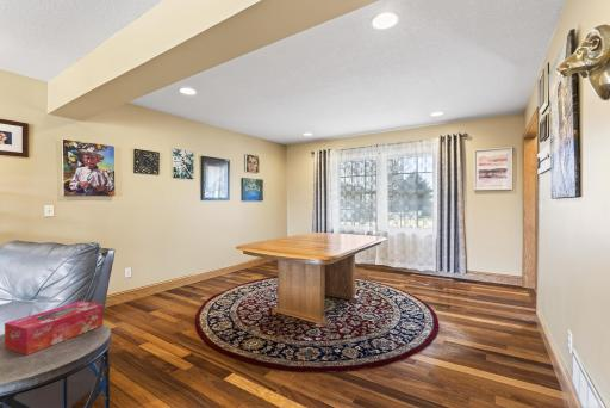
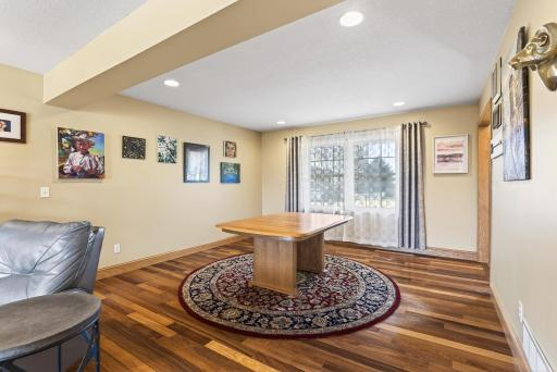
- tissue box (57, 323)
